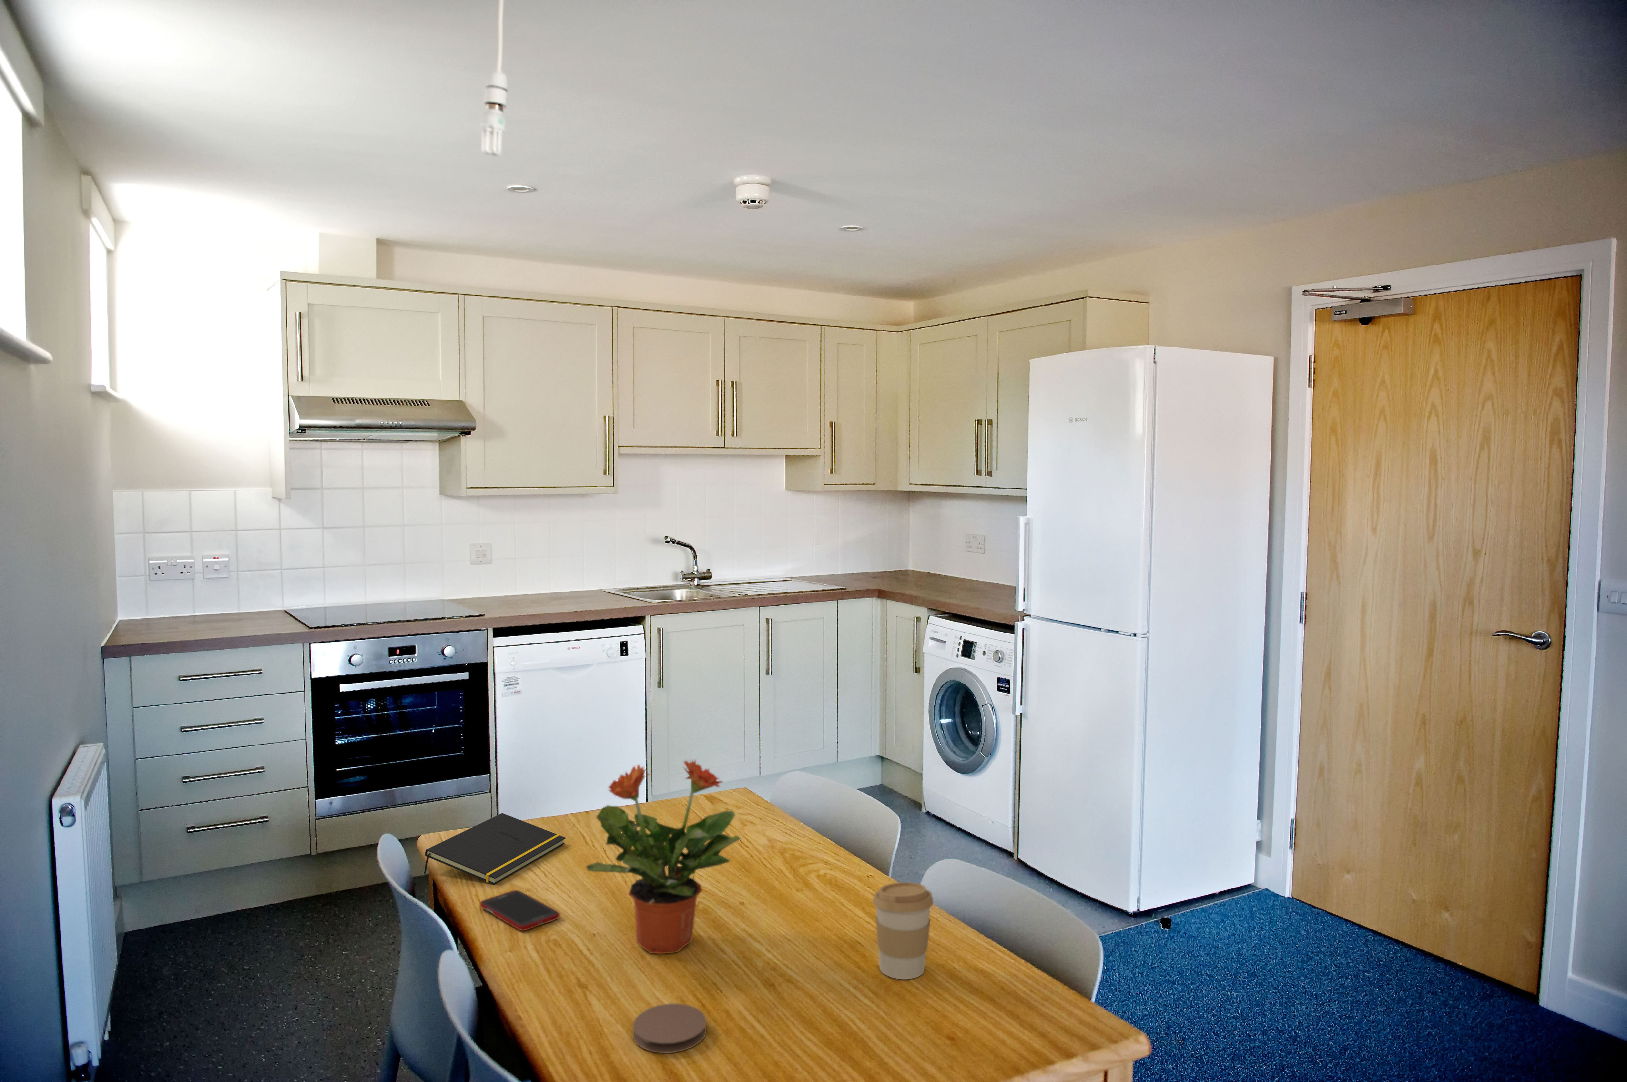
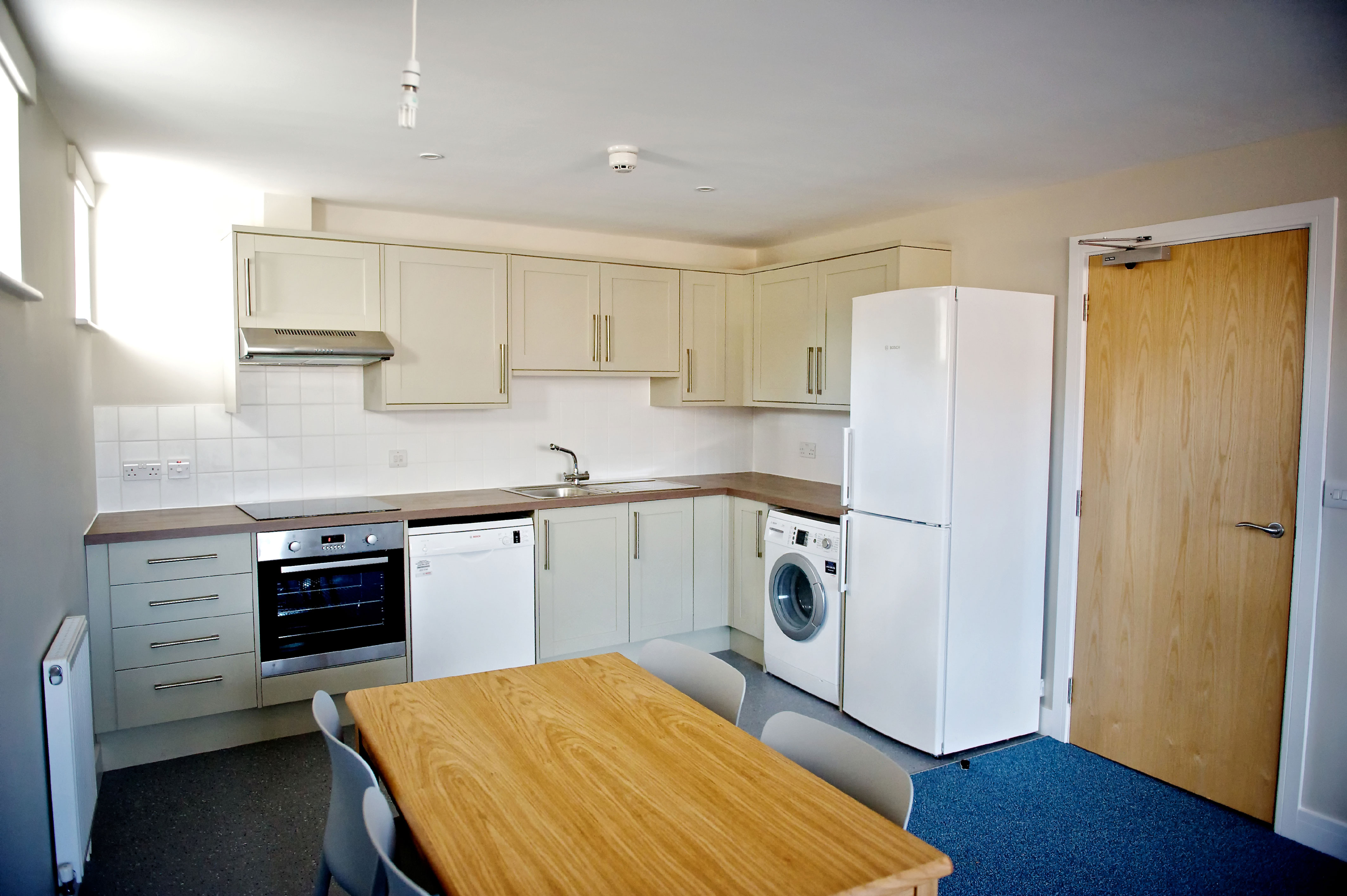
- coaster (669, 1028)
- potted plant (664, 851)
- notepad (498, 847)
- coffee cup (902, 927)
- cell phone (519, 909)
